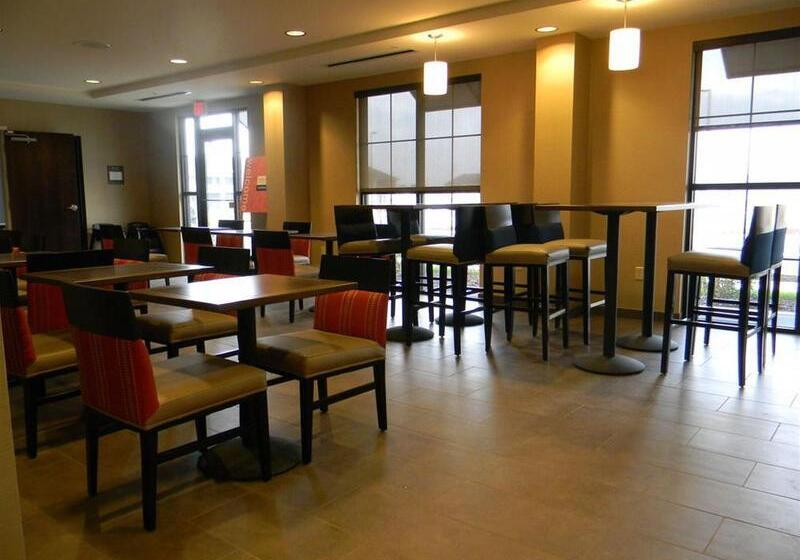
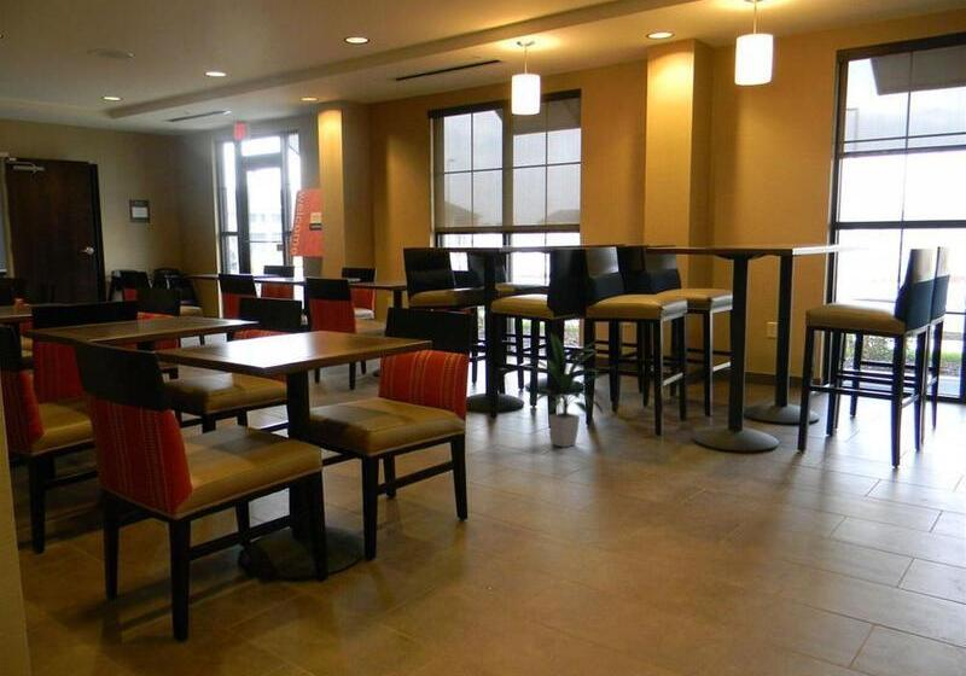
+ indoor plant (568, 389)
